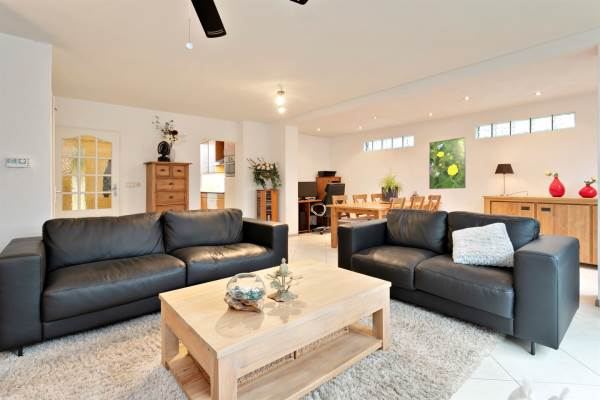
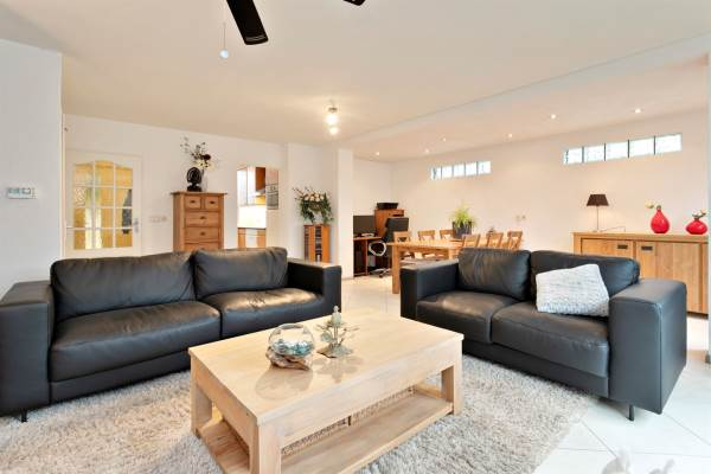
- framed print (446, 164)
